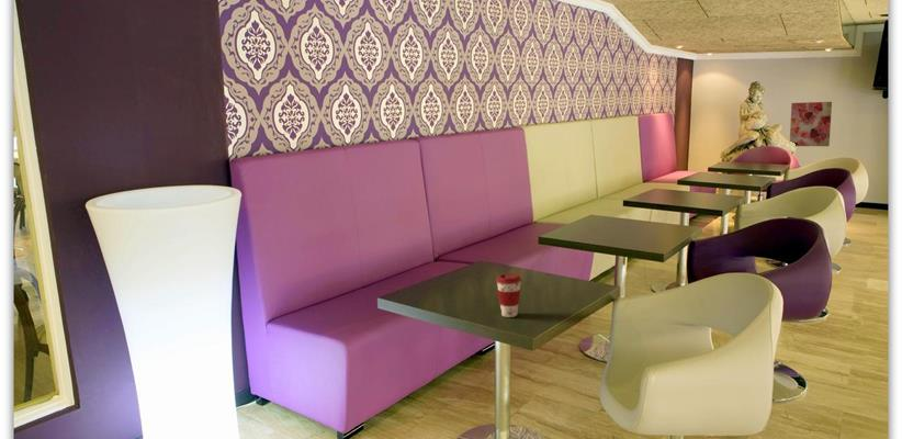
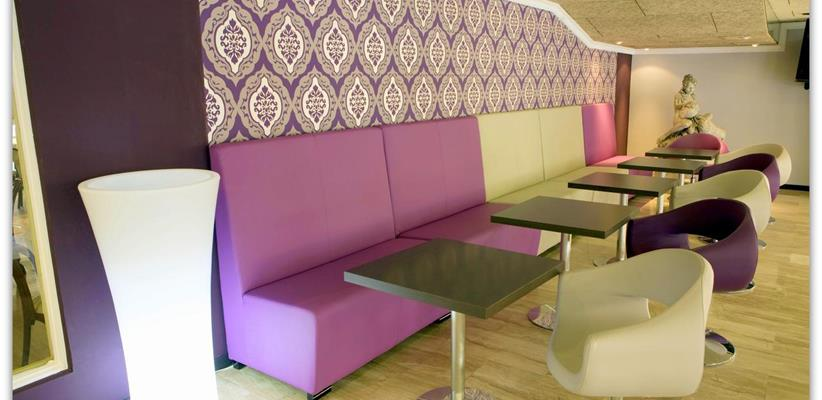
- coffee cup (509, 295)
- wall art (810, 124)
